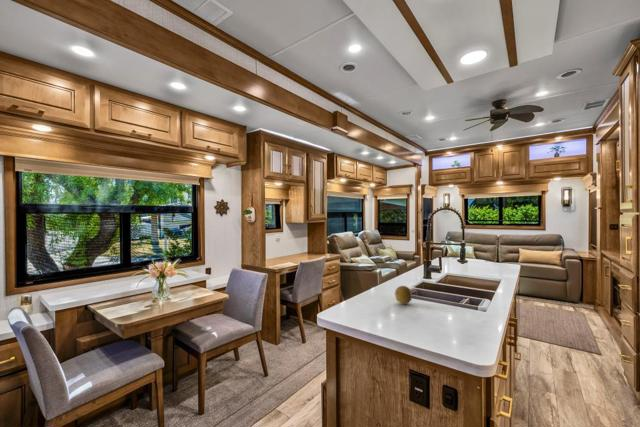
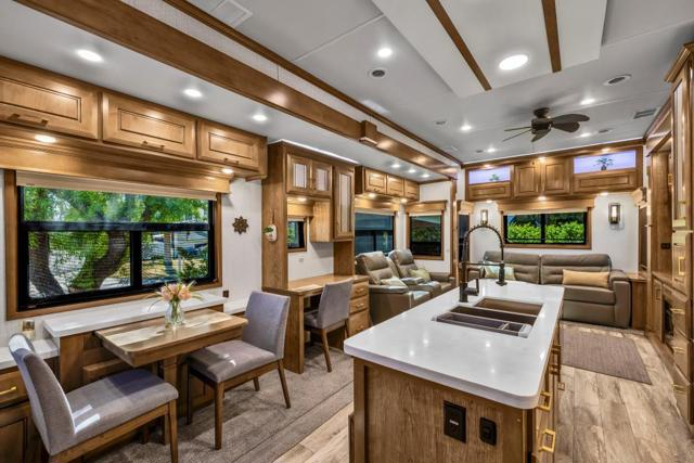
- fruit (403, 294)
